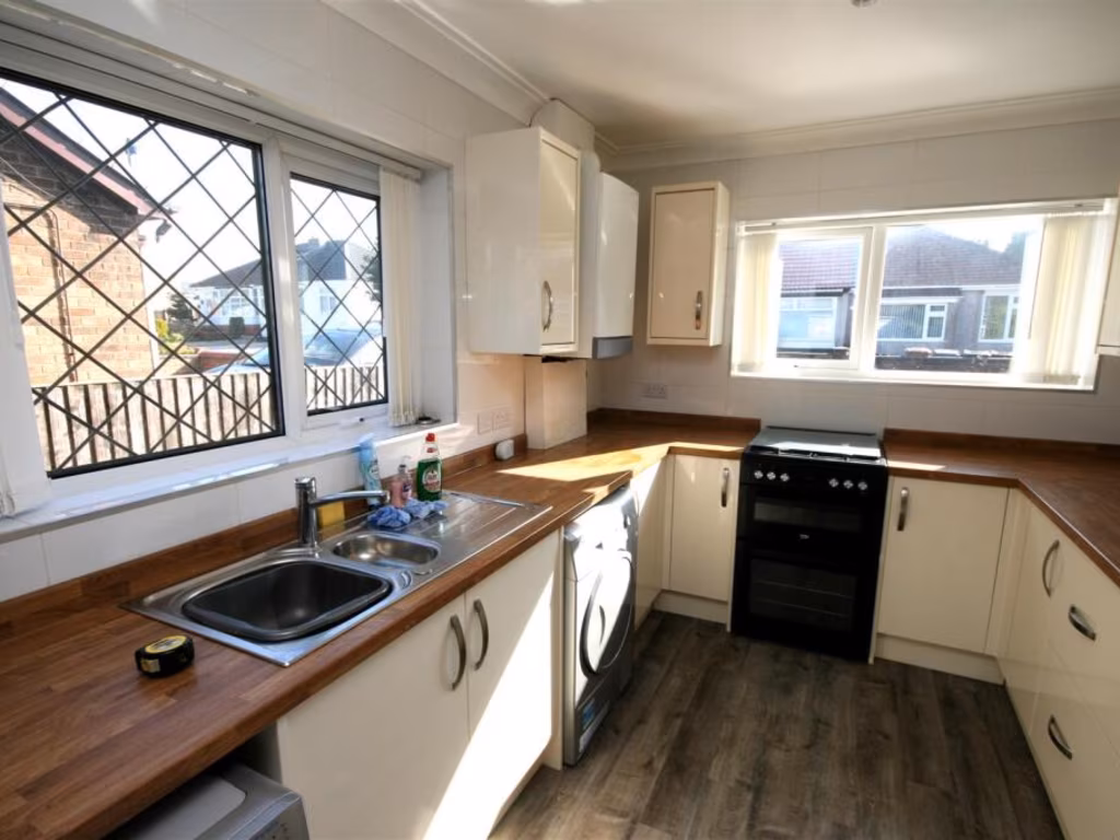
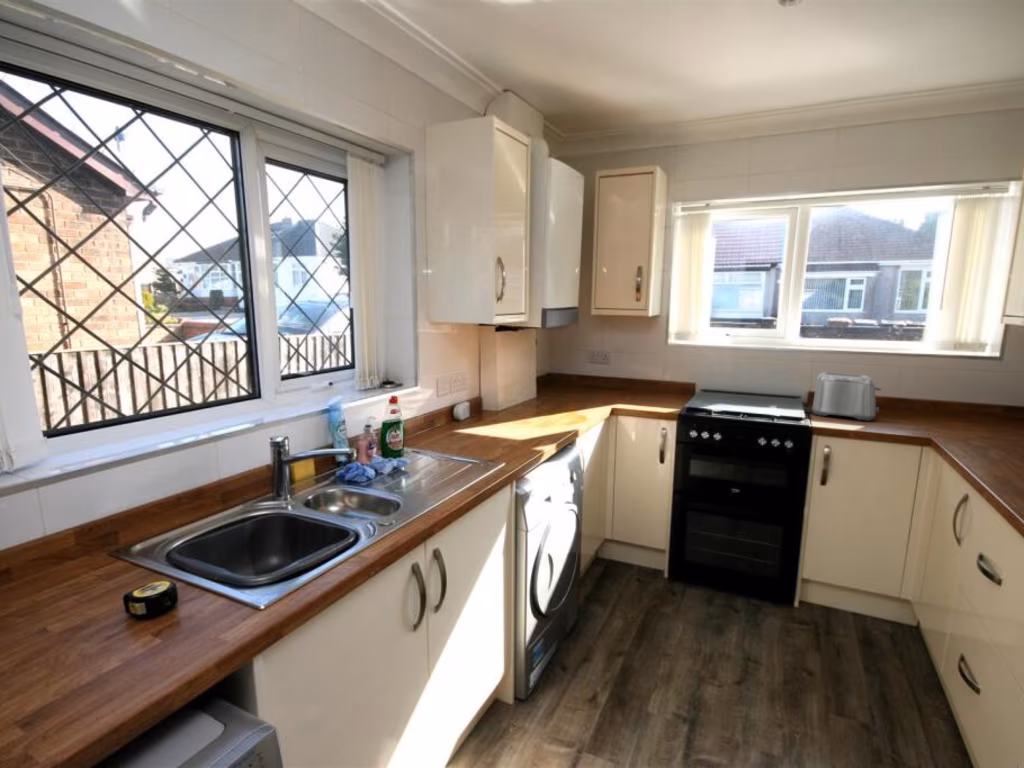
+ toaster (841, 395)
